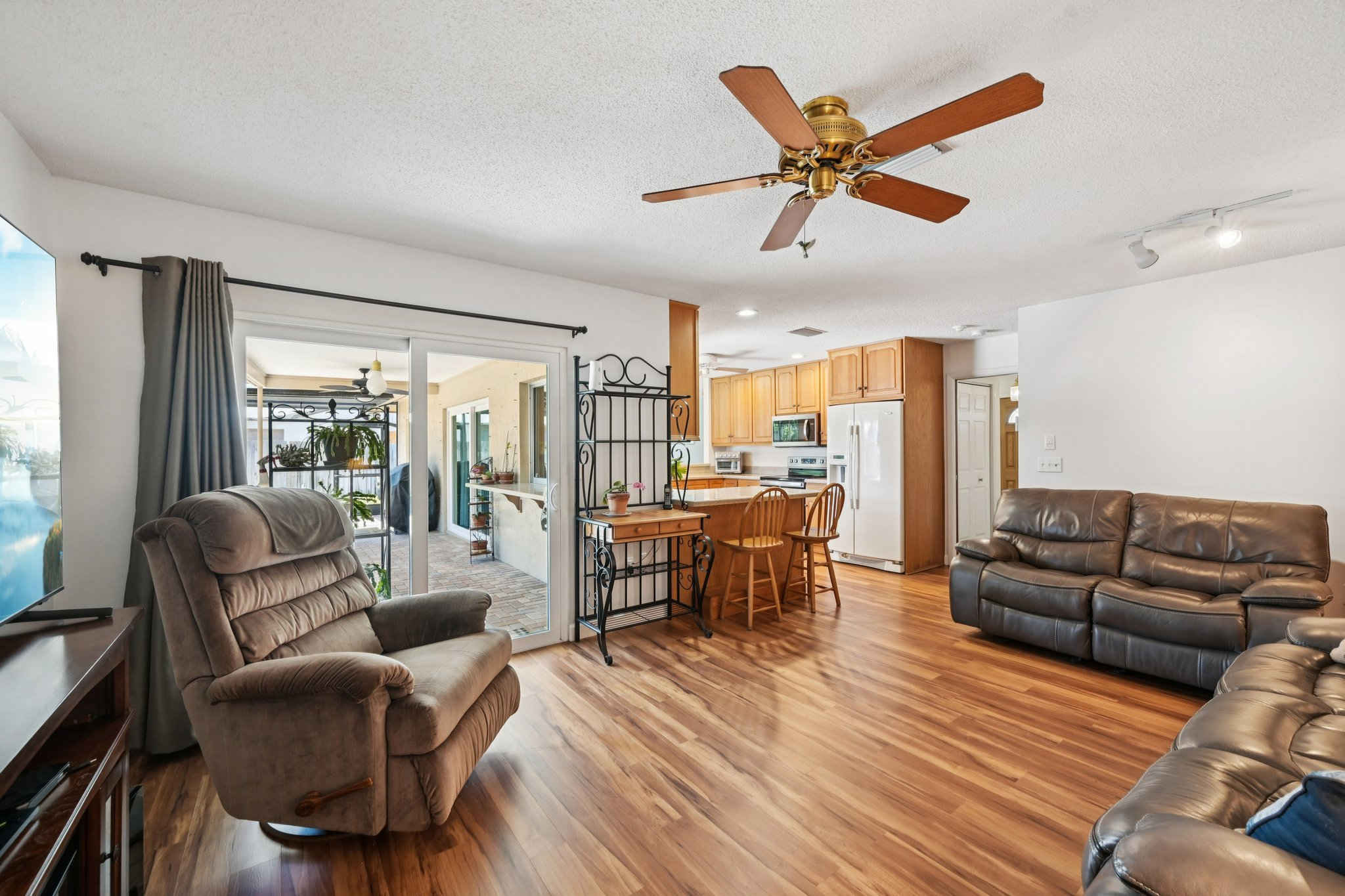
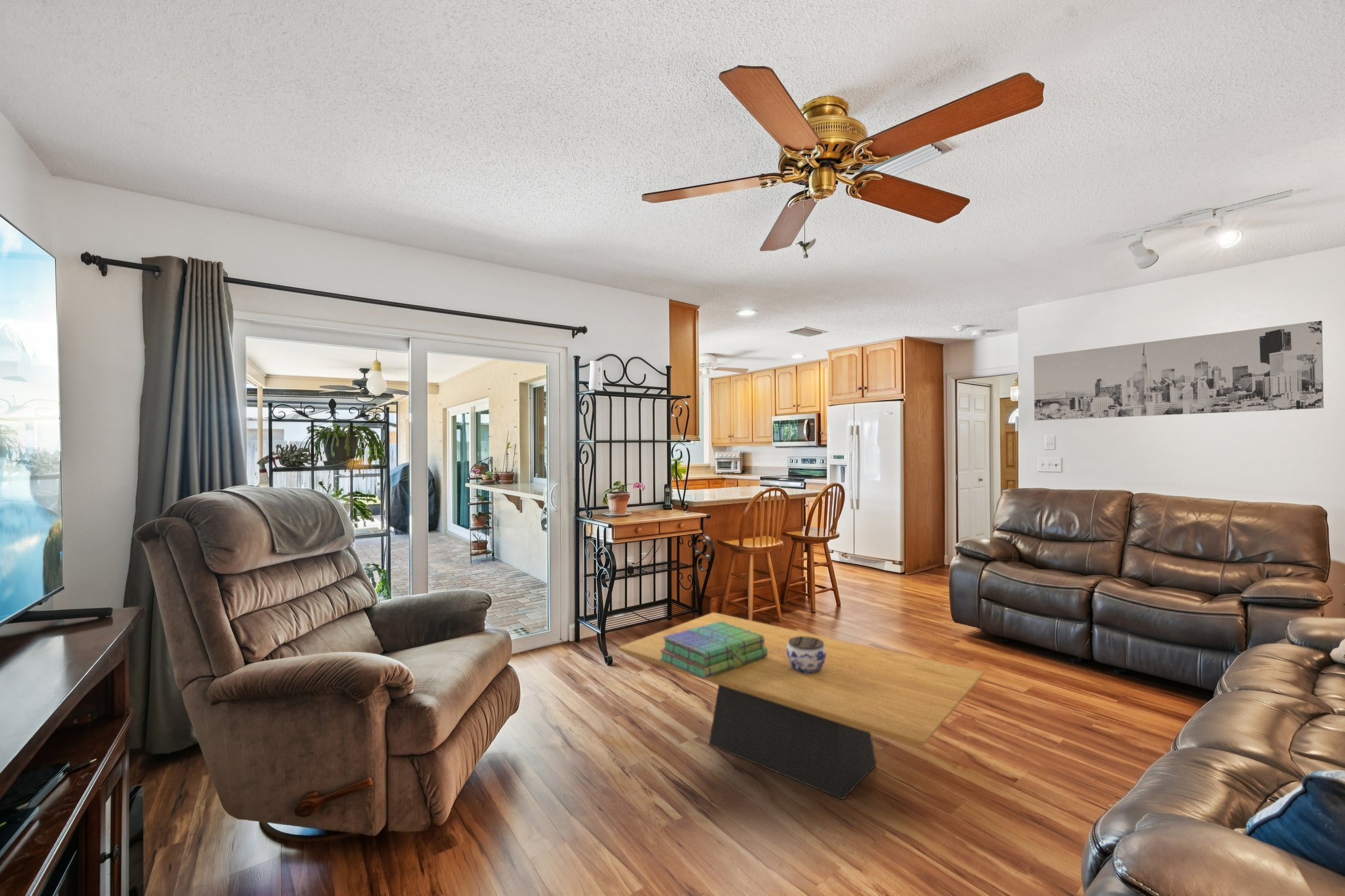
+ jar (806, 654)
+ stack of books (713, 647)
+ coffee table (789, 706)
+ wall art (1157, 378)
